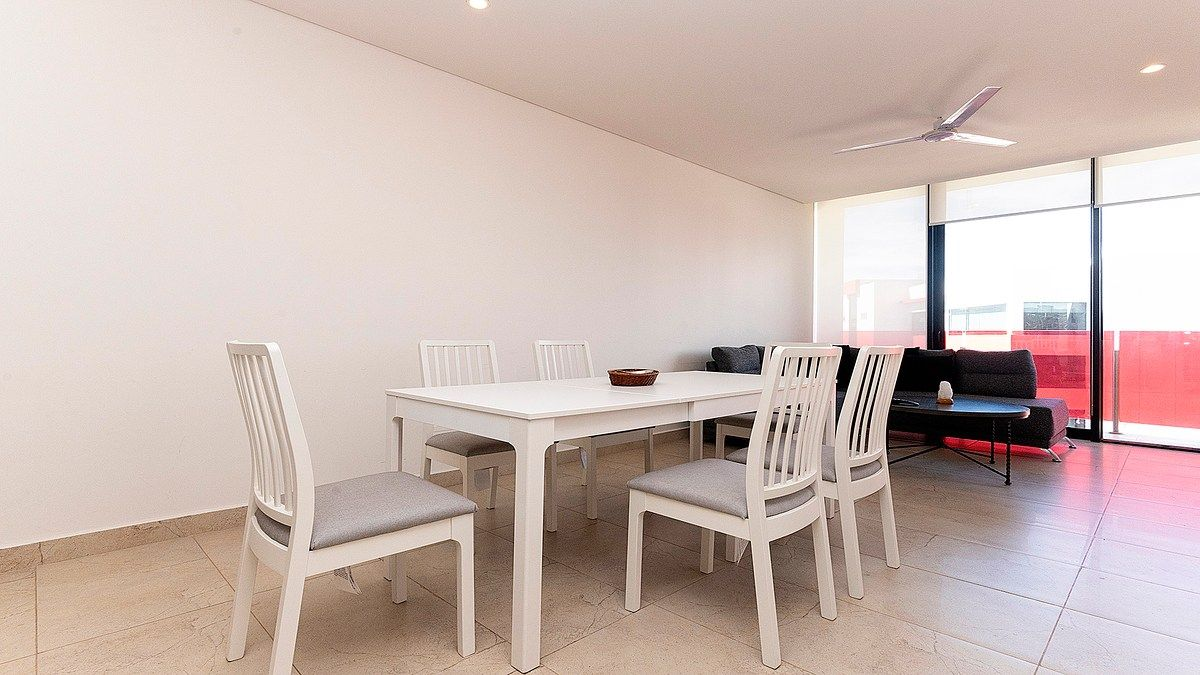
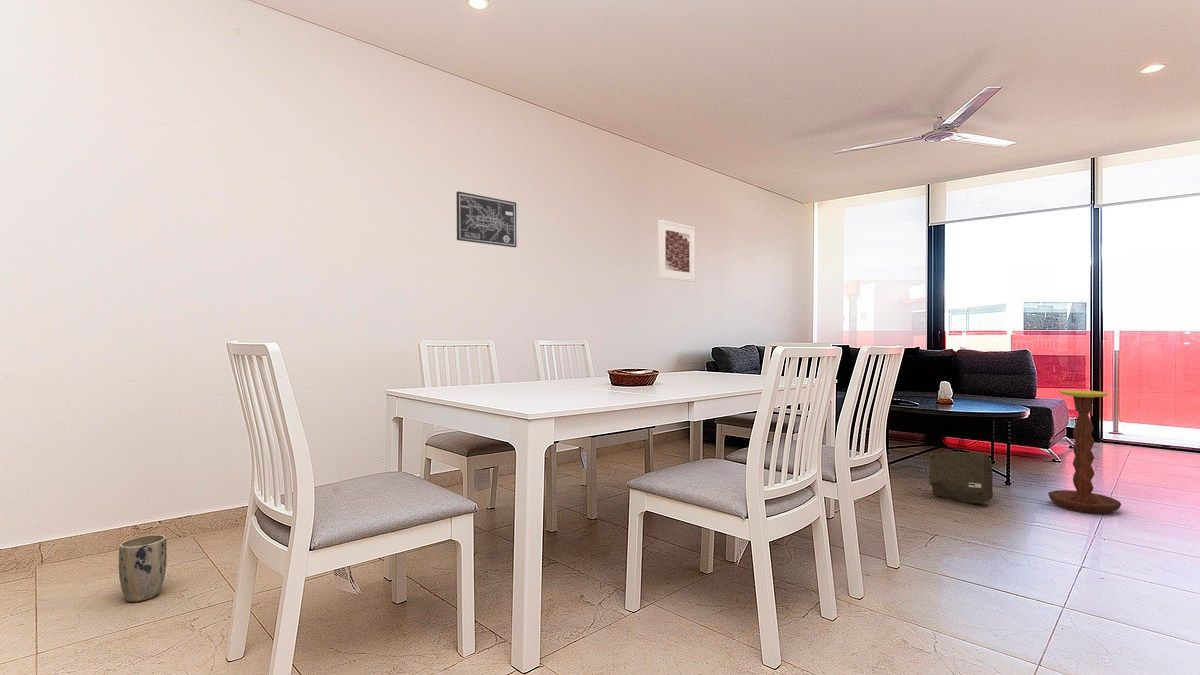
+ plant pot (143, 568)
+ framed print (677, 251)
+ wall art (487, 220)
+ rock (960, 474)
+ side table (1083, 449)
